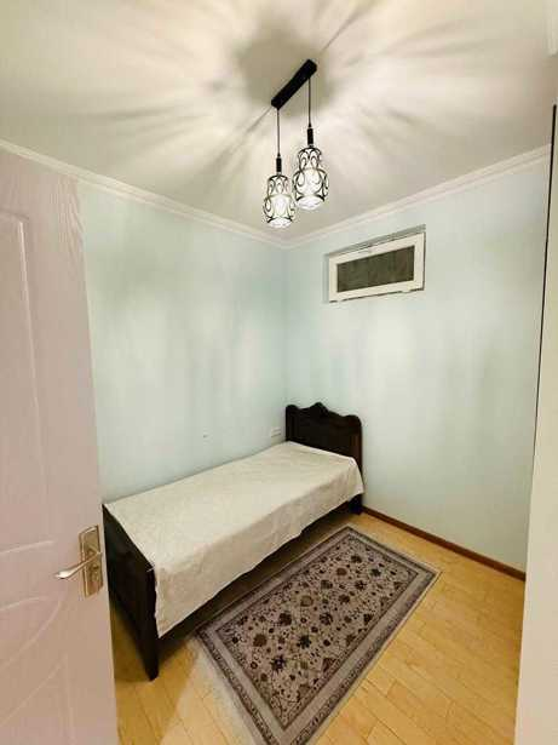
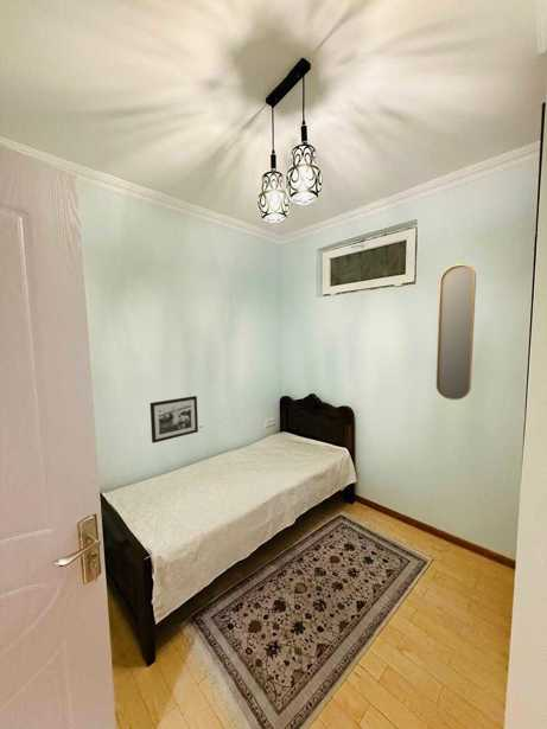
+ picture frame (174, 417)
+ home mirror (454, 333)
